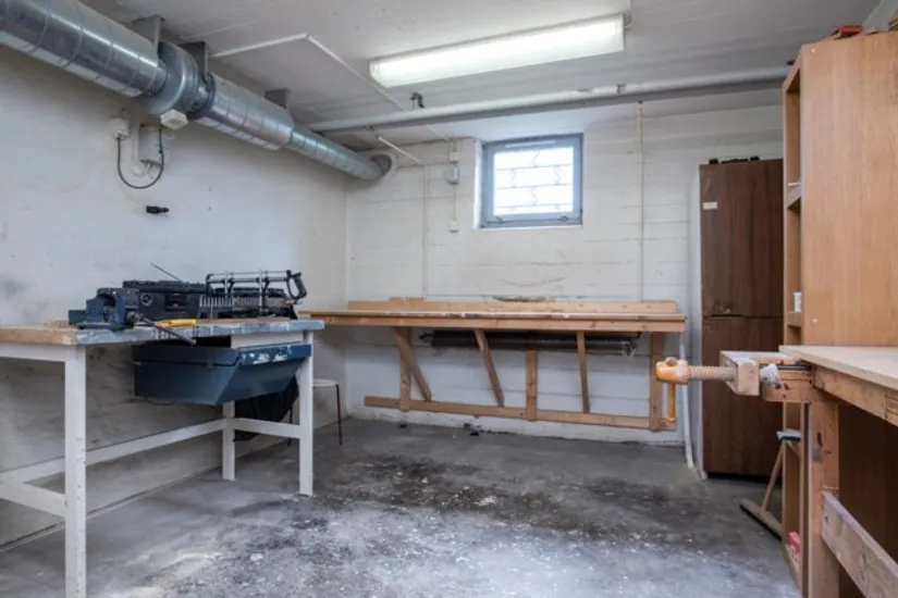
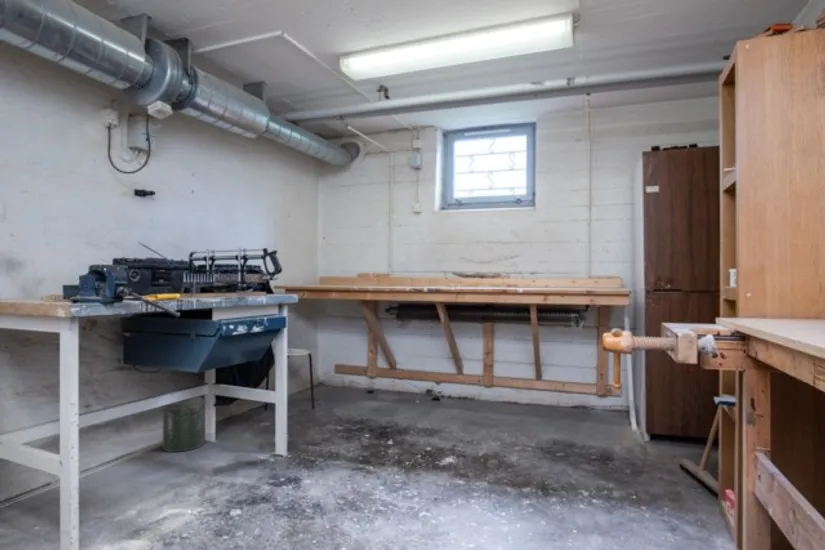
+ canister (185, 420)
